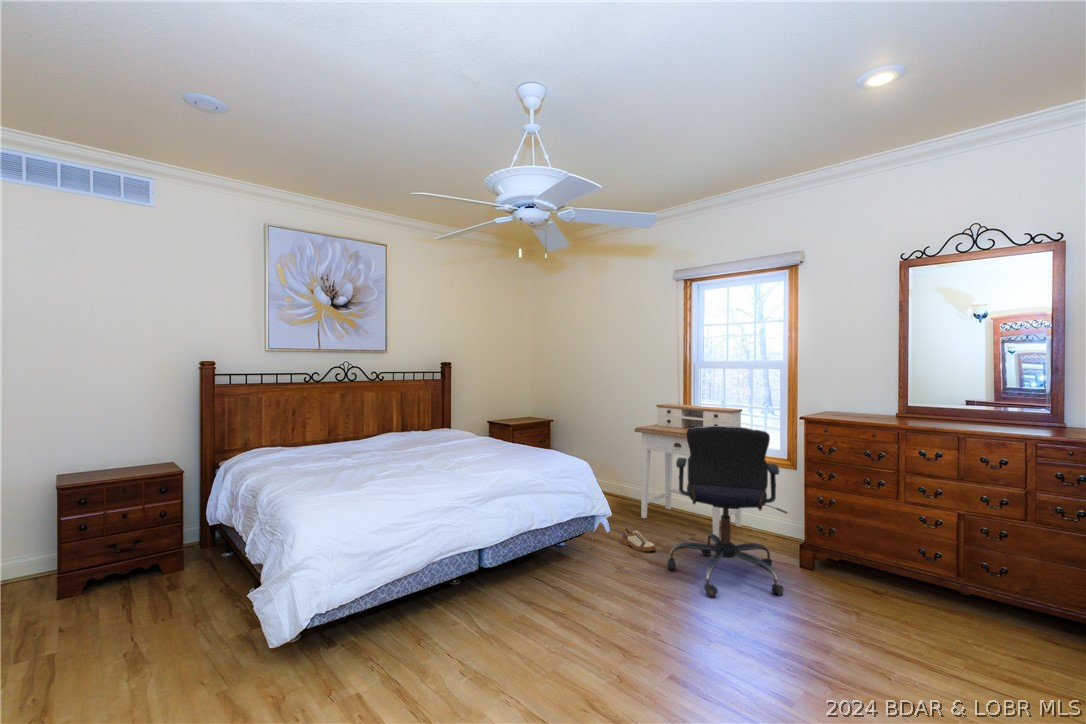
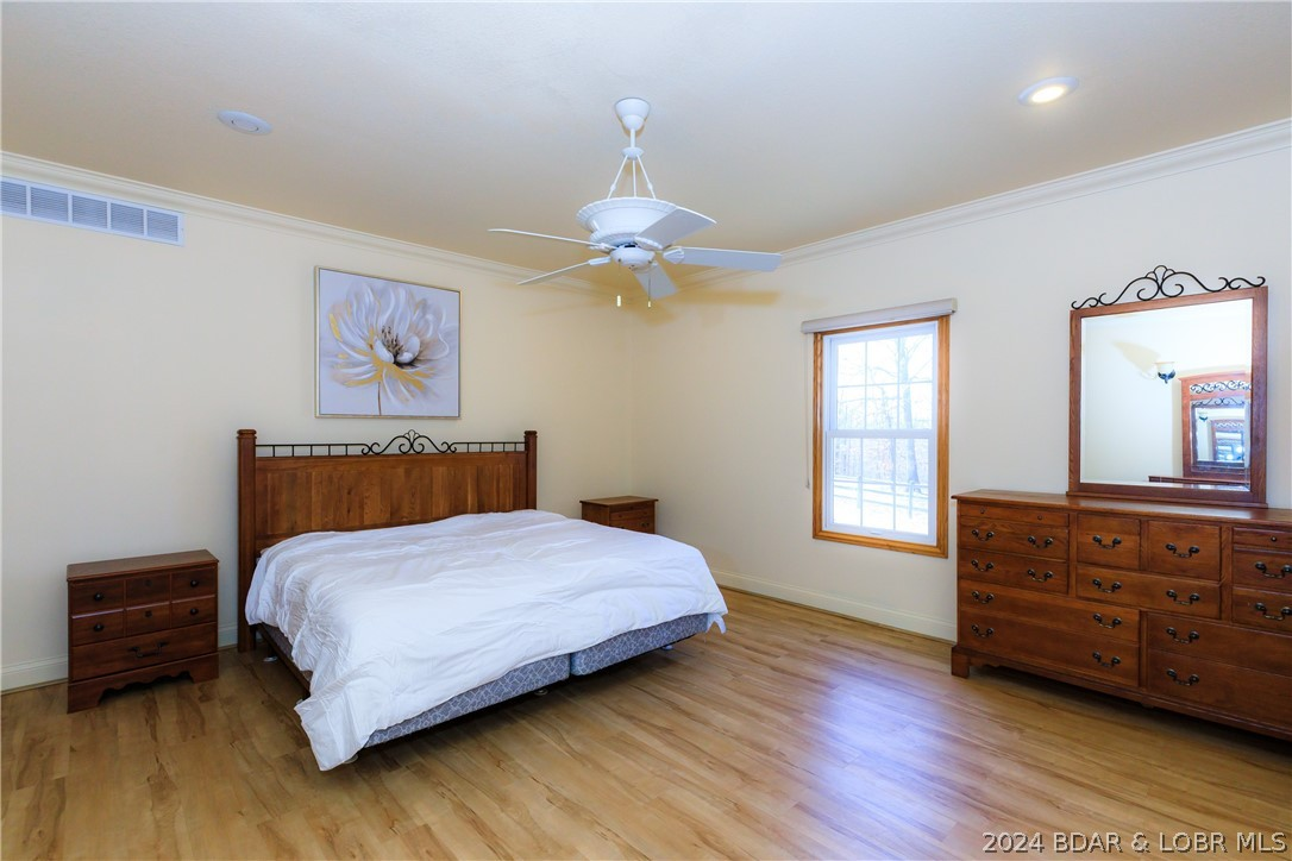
- desk (689, 455)
- shoe (637, 539)
- office chair (724, 498)
